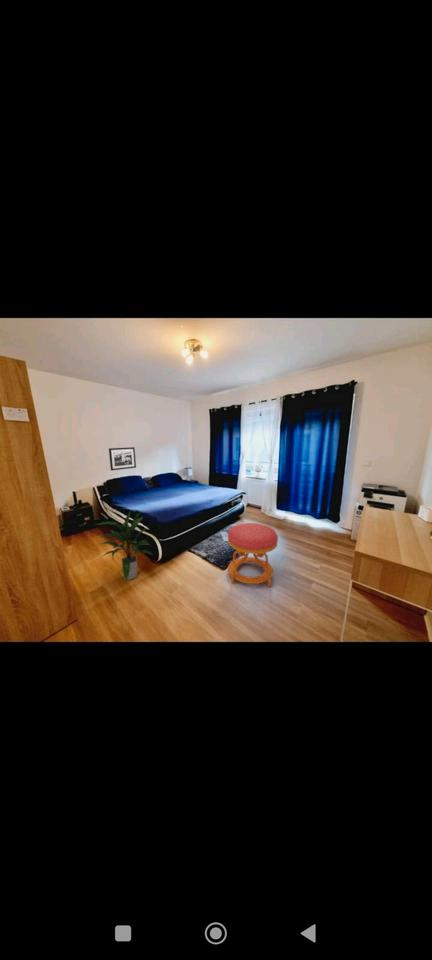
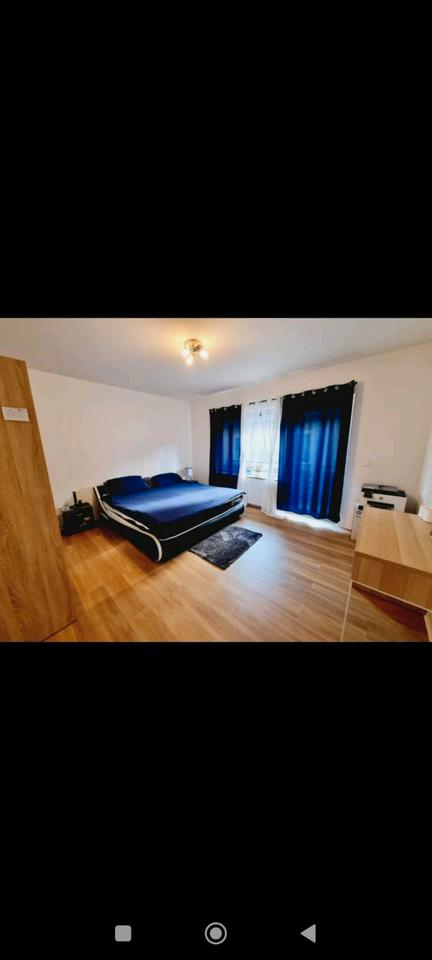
- stool (250, 552)
- indoor plant (126, 545)
- picture frame (123, 458)
